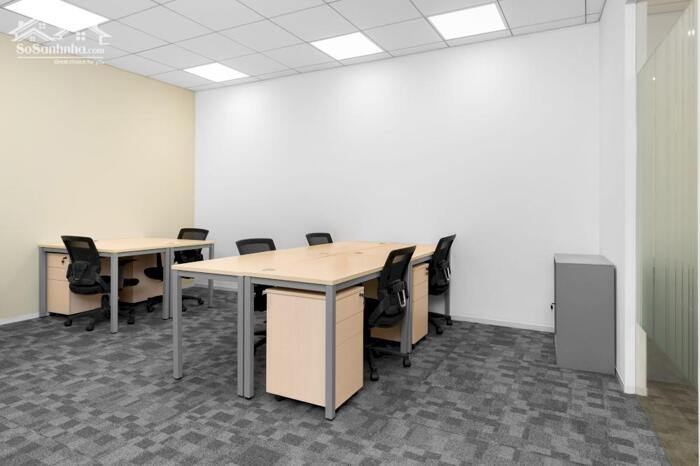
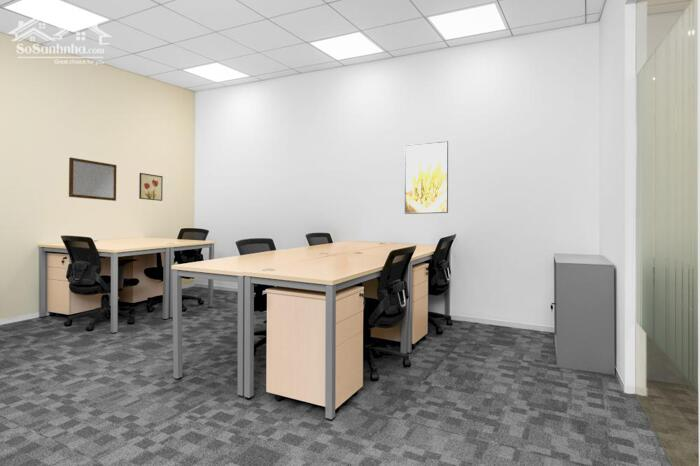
+ wall art (150, 187)
+ writing board (93, 180)
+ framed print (425, 178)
